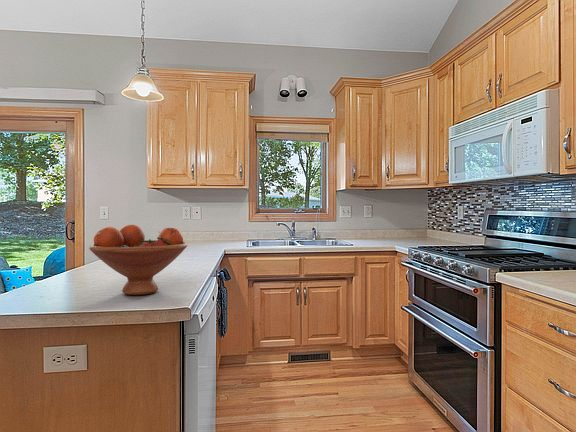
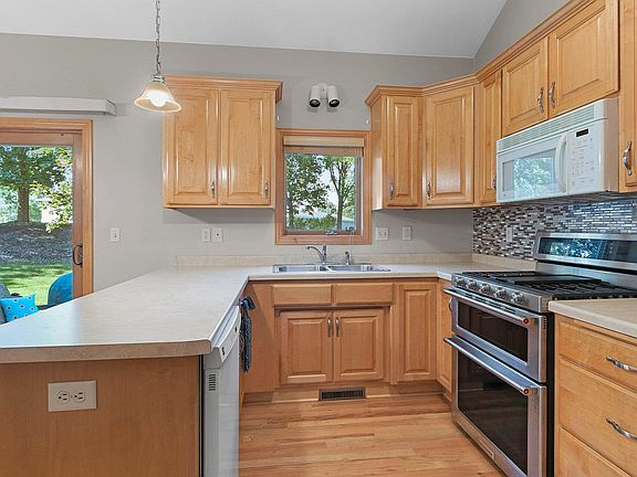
- fruit bowl (140, 258)
